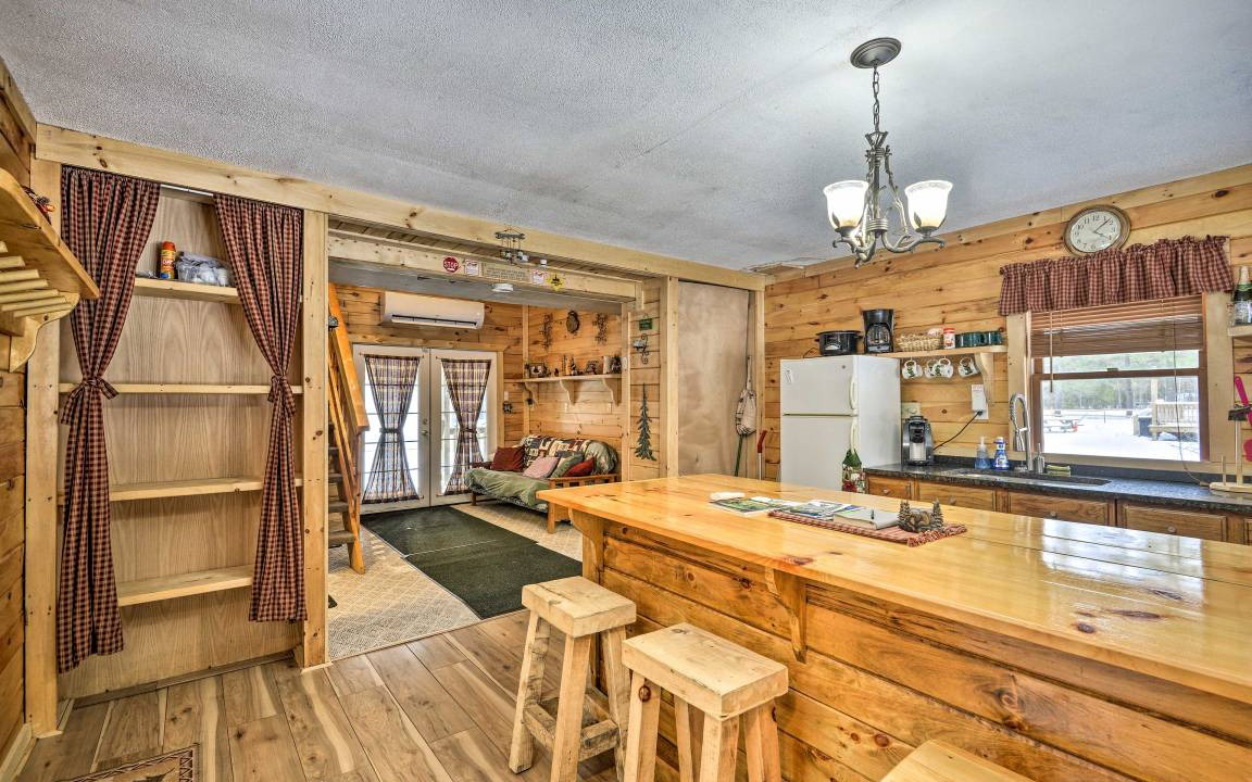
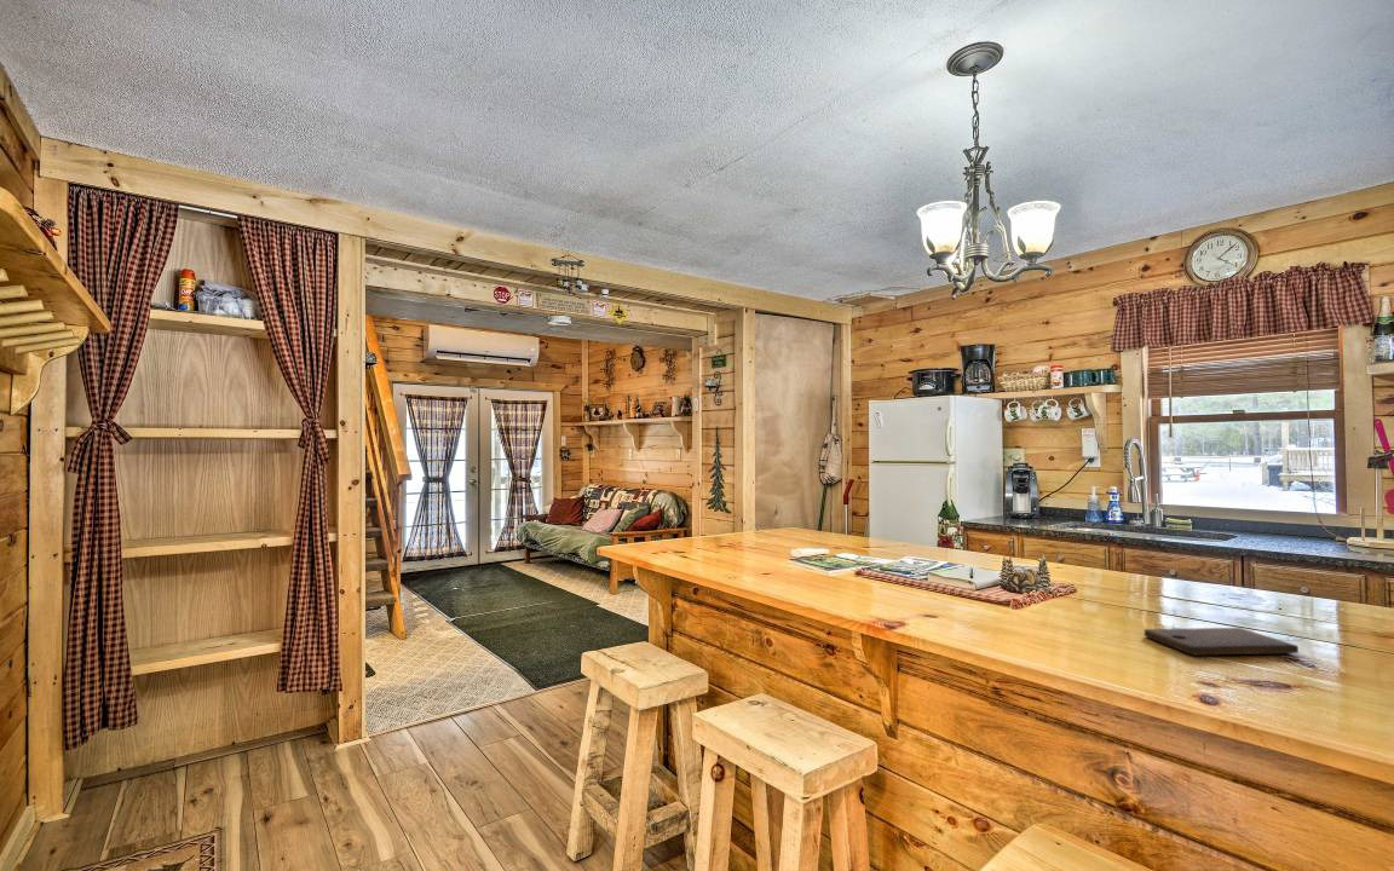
+ cutting board (1217, 640)
